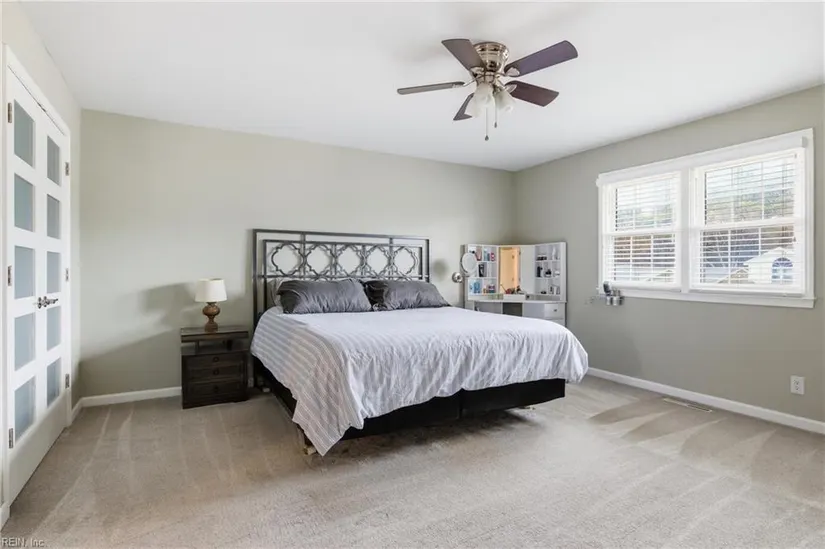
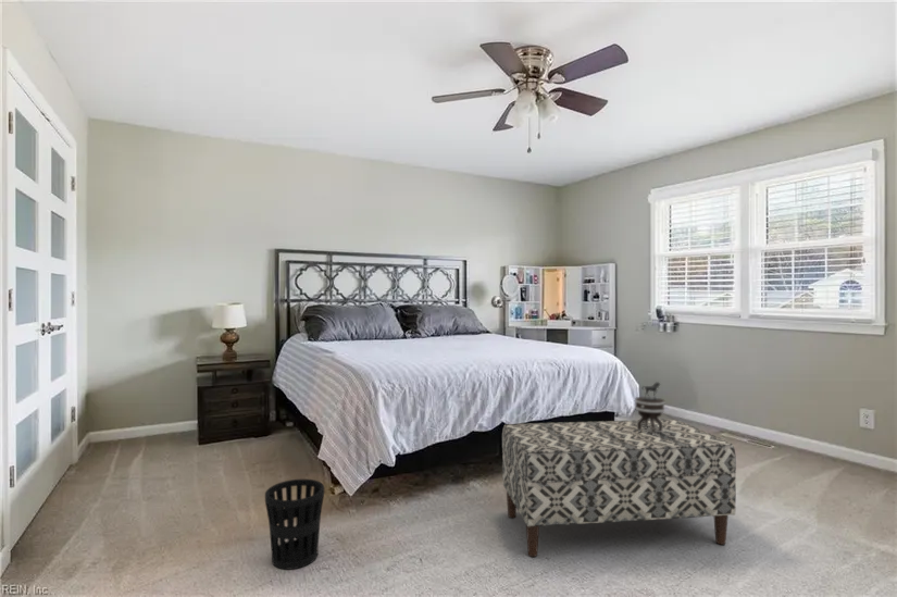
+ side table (649, 406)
+ bench (610, 481)
+ wastebasket (296, 524)
